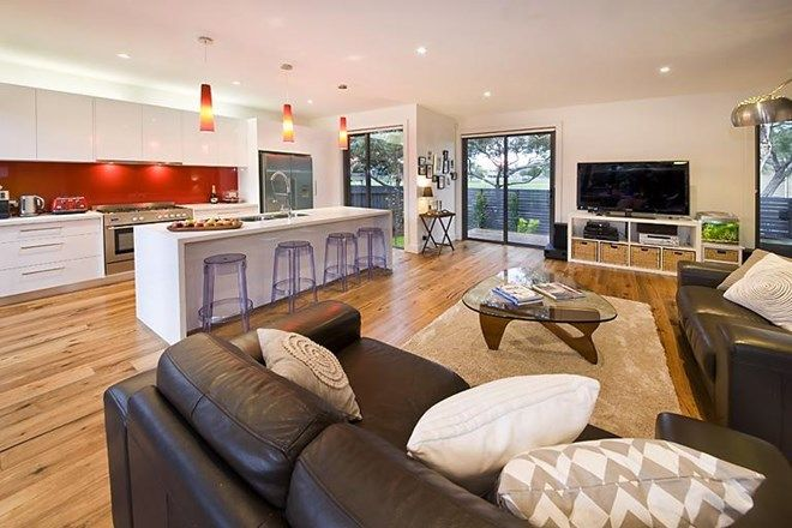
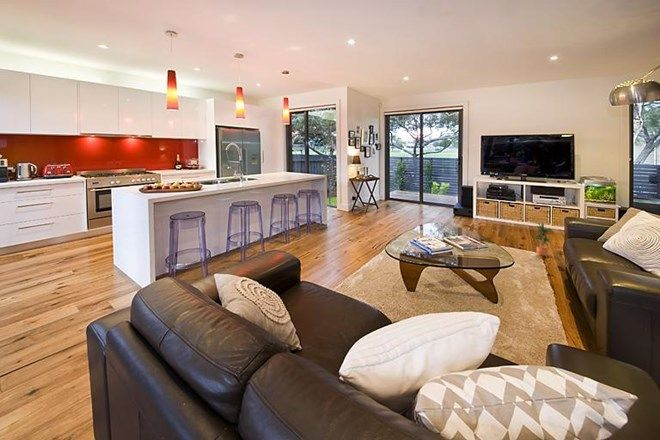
+ potted plant (543, 238)
